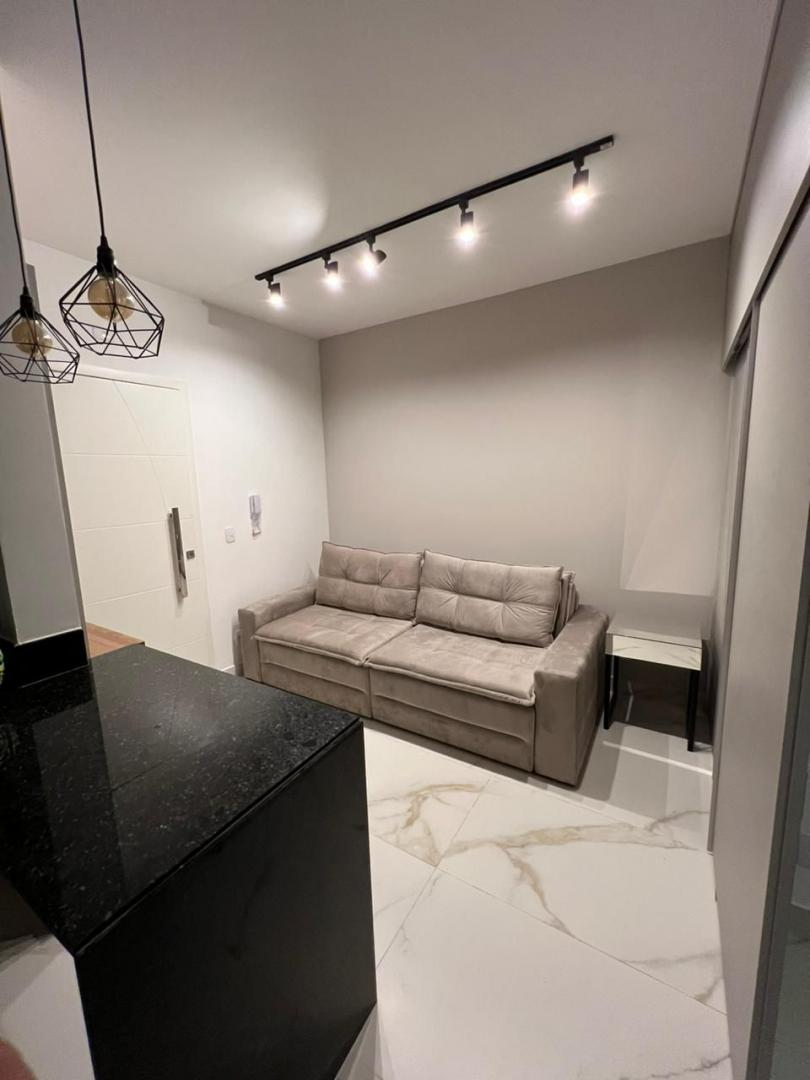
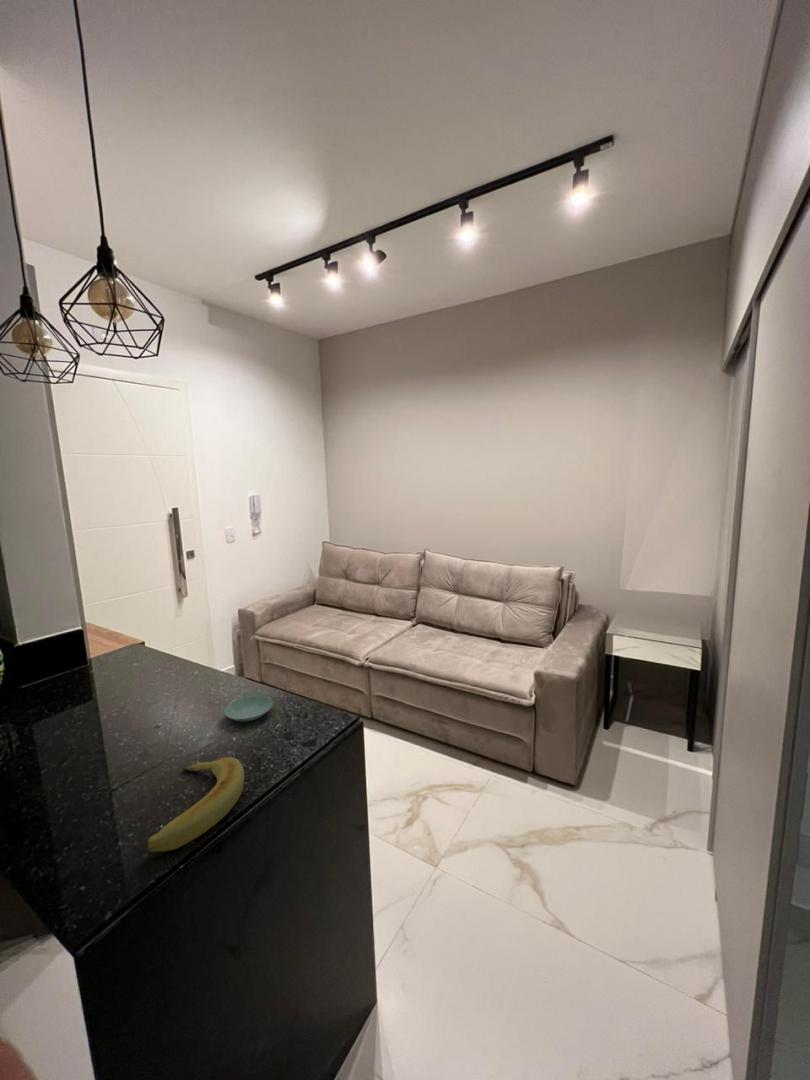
+ banana (202, 798)
+ saucer (249, 710)
